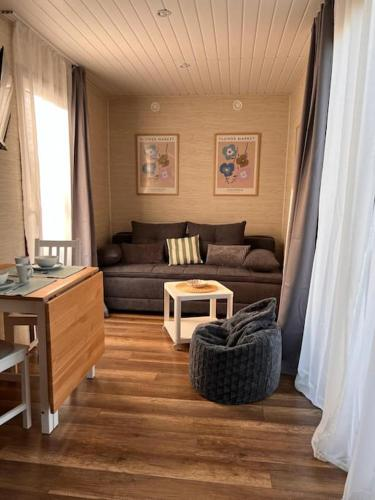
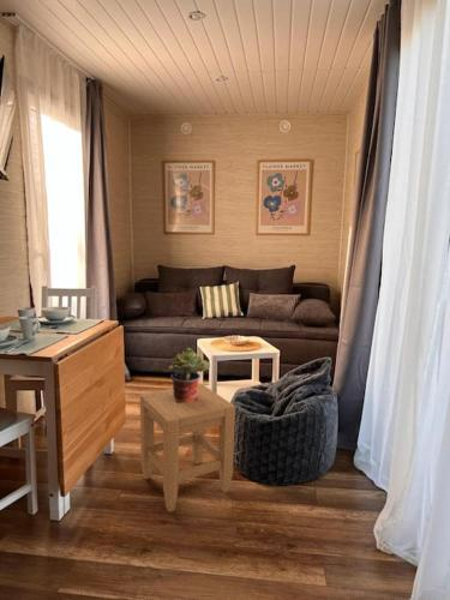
+ potted plant (188, 372)
+ stool (185, 442)
